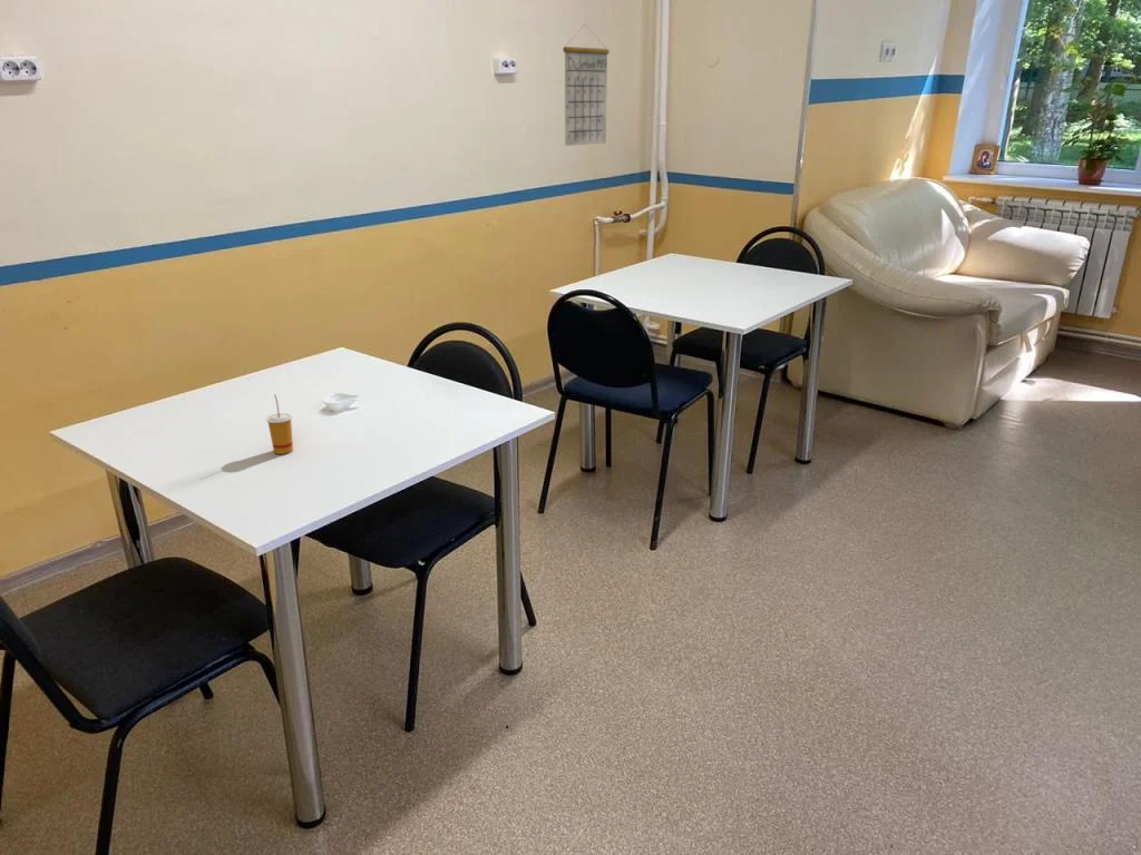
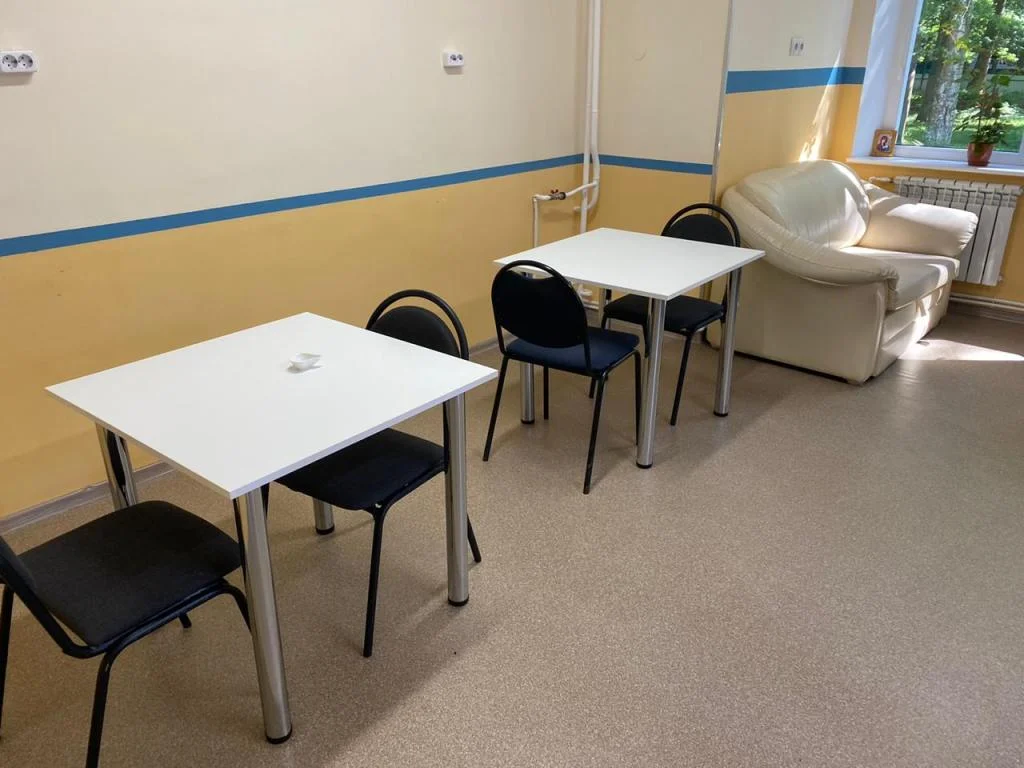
- drinking cup (280, 422)
- calendar (586, 85)
